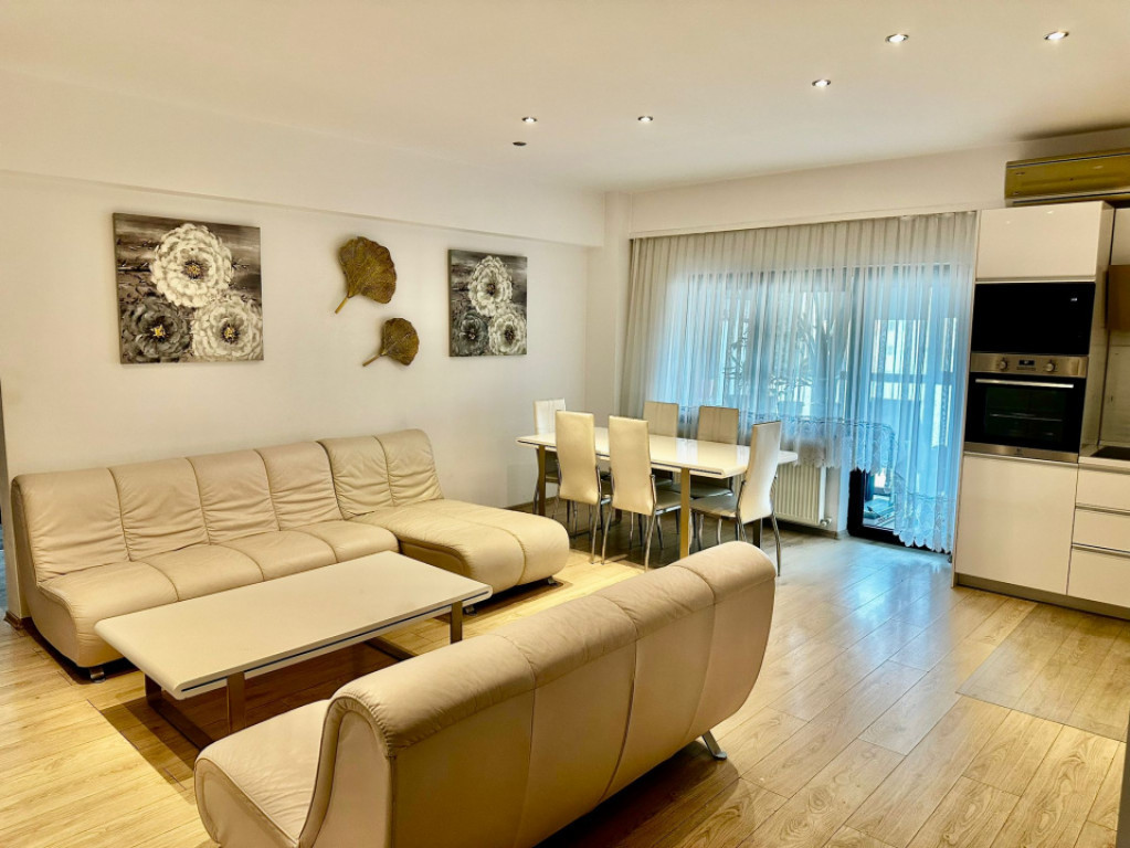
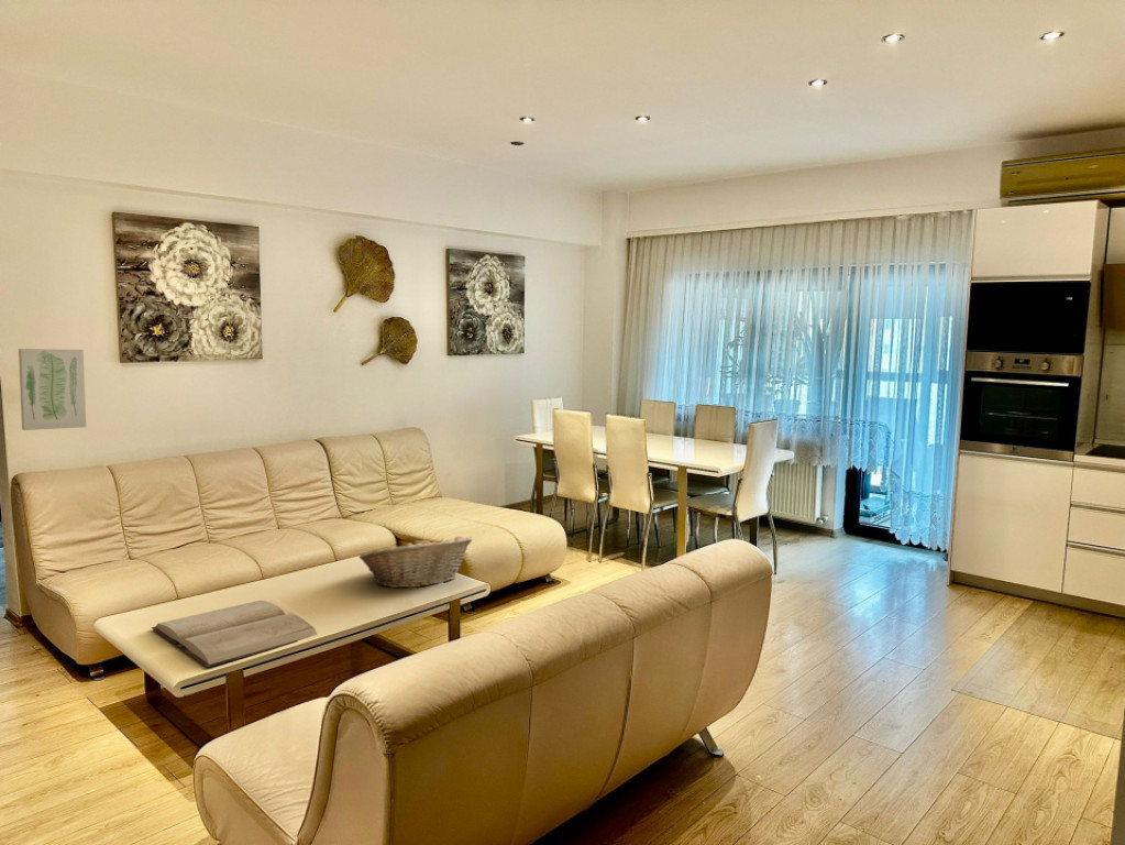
+ wall art (53, 388)
+ book (235, 626)
+ fruit basket (417, 557)
